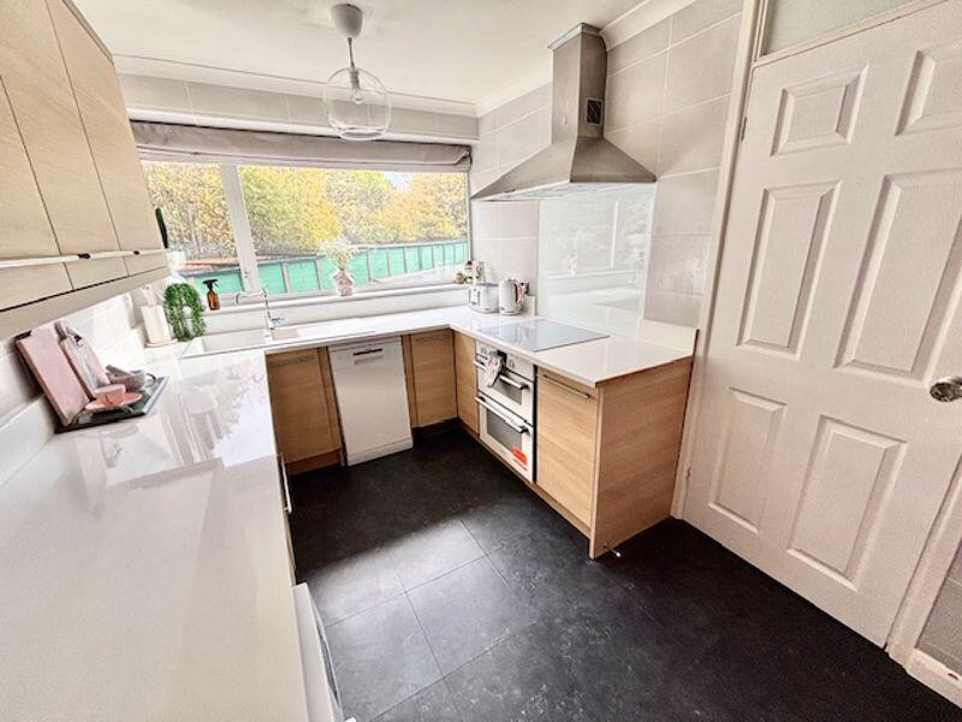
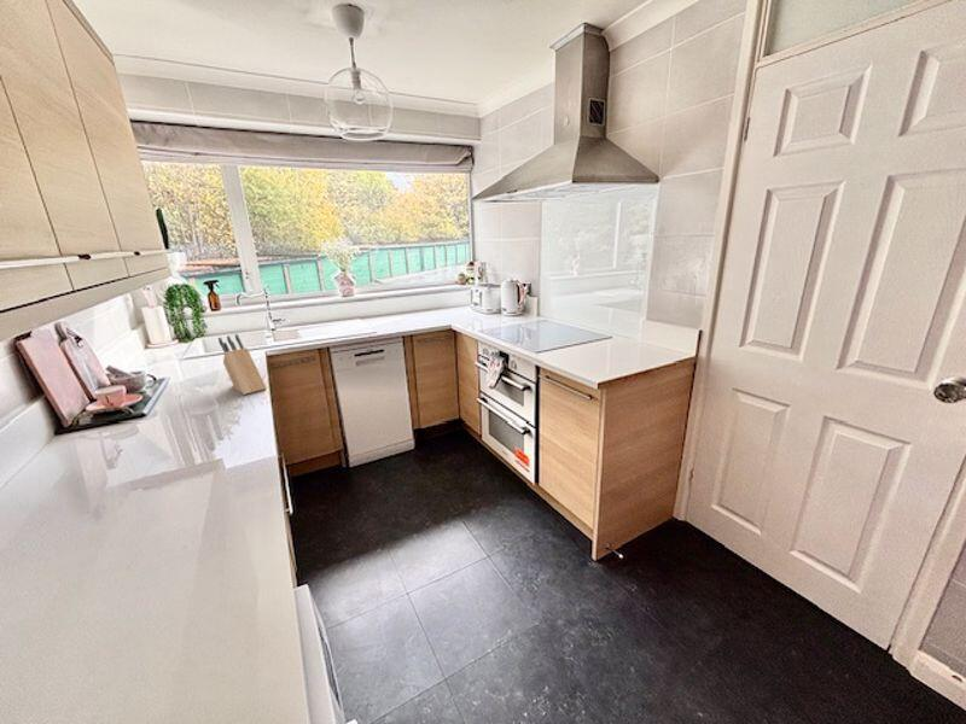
+ knife block (240, 362)
